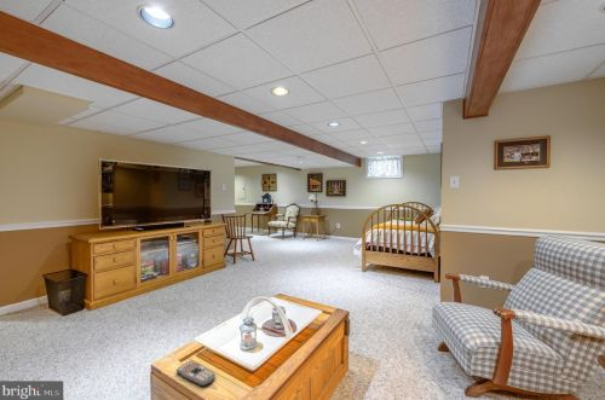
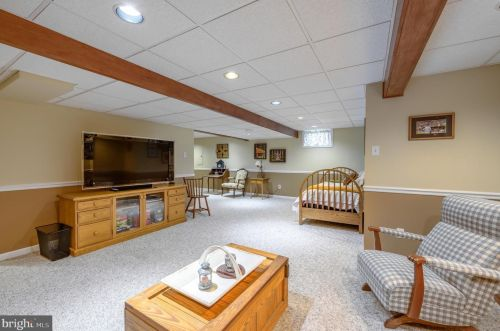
- remote control (196, 372)
